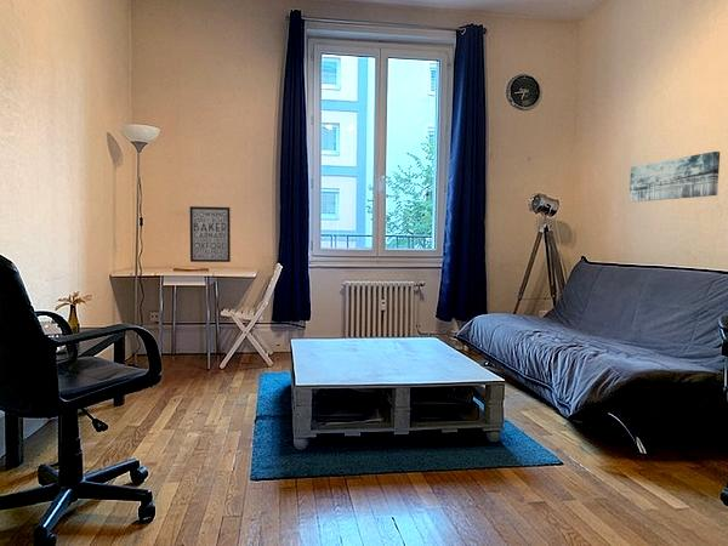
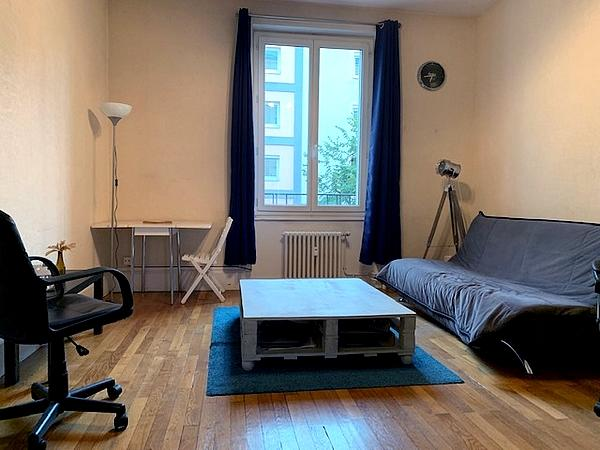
- wall art (669, 178)
- wall art (210, 234)
